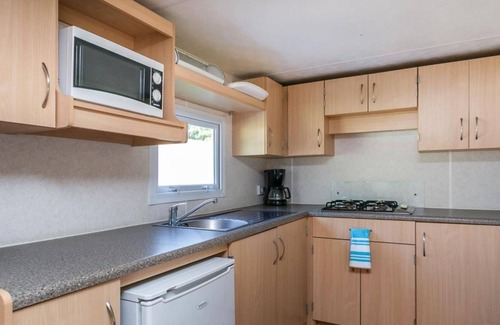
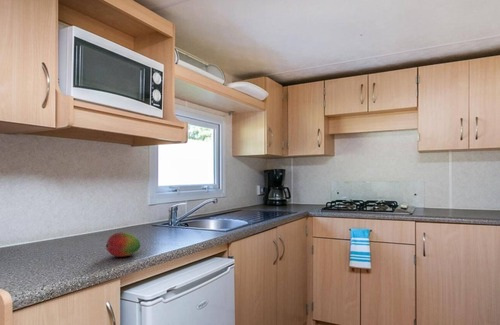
+ fruit (123, 243)
